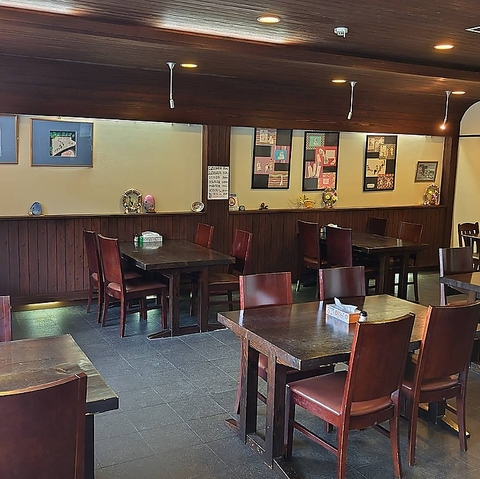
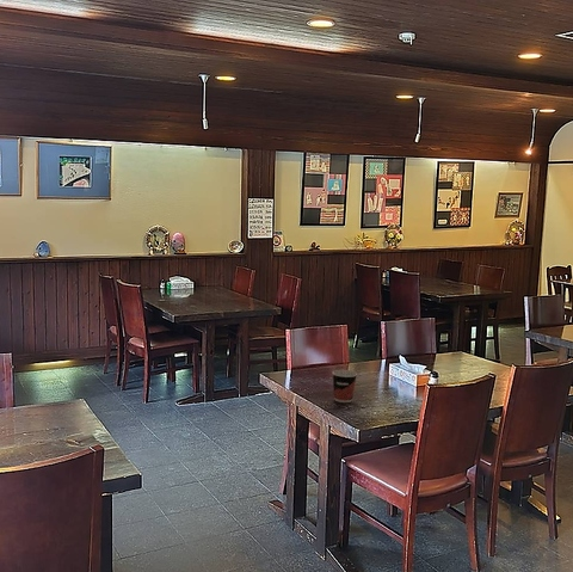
+ cup (344, 386)
